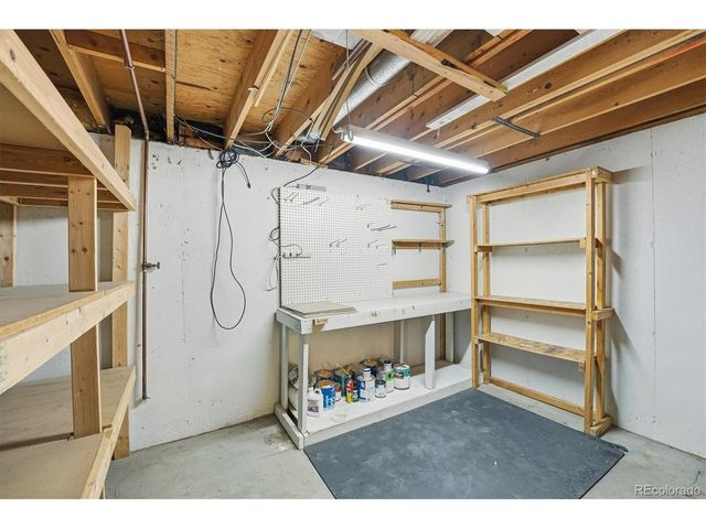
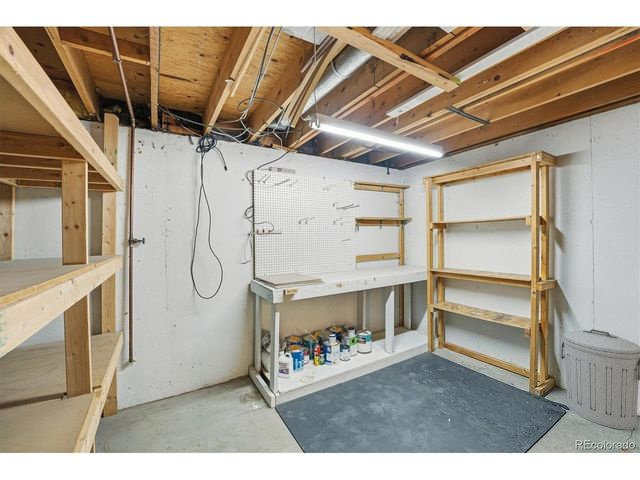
+ trash can (599, 372)
